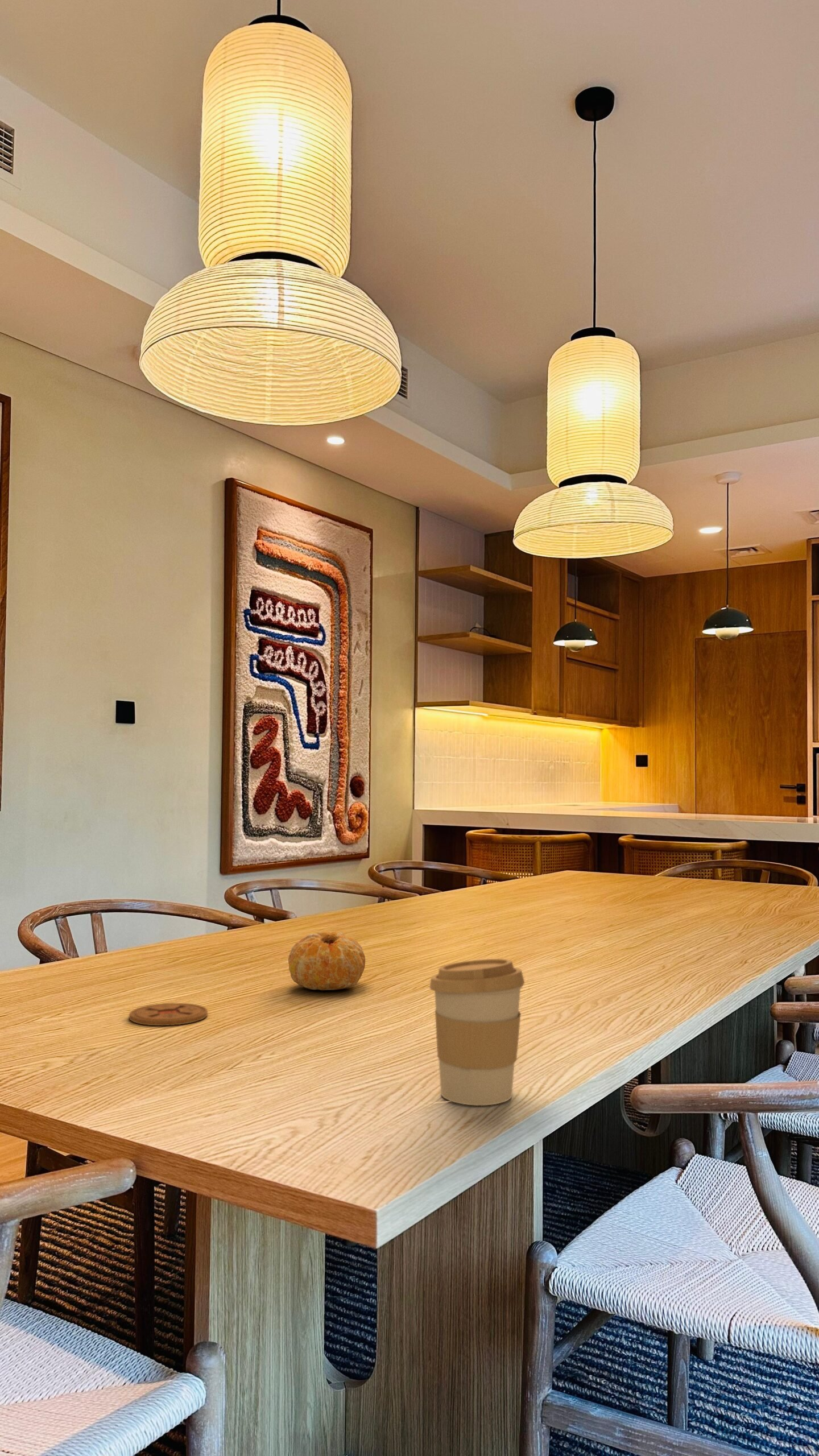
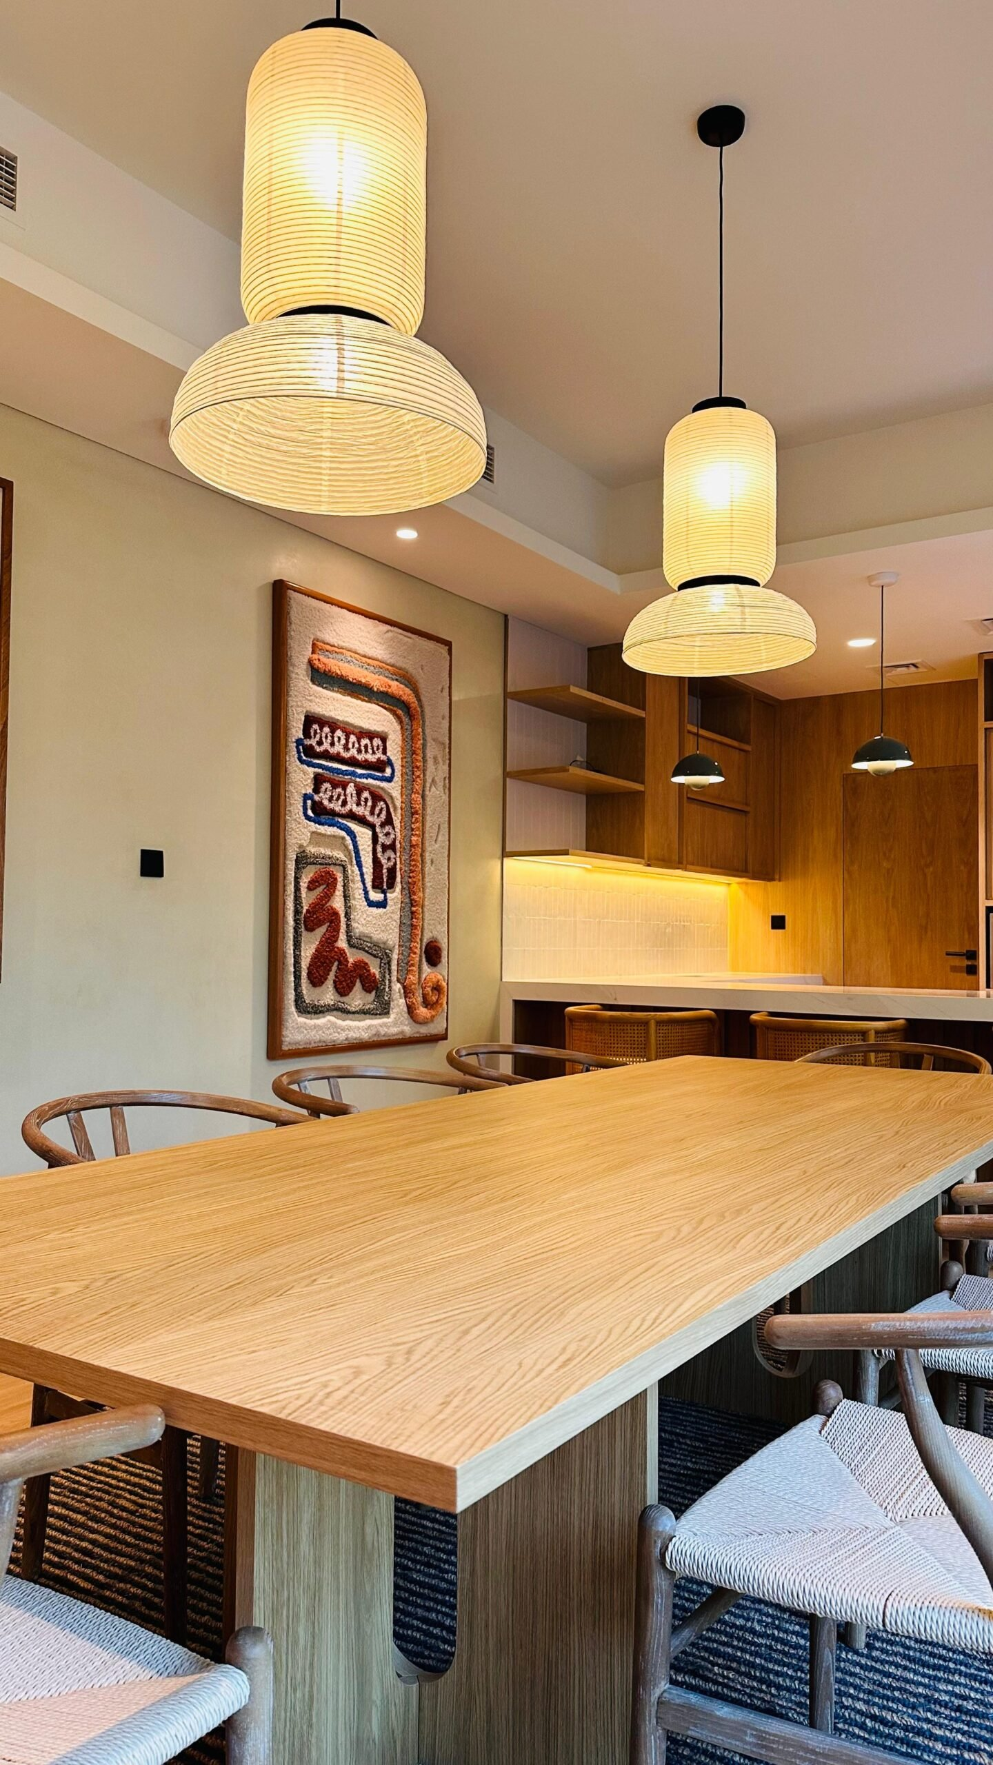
- fruit (326, 959)
- coaster (168, 1014)
- coffee cup (477, 1027)
